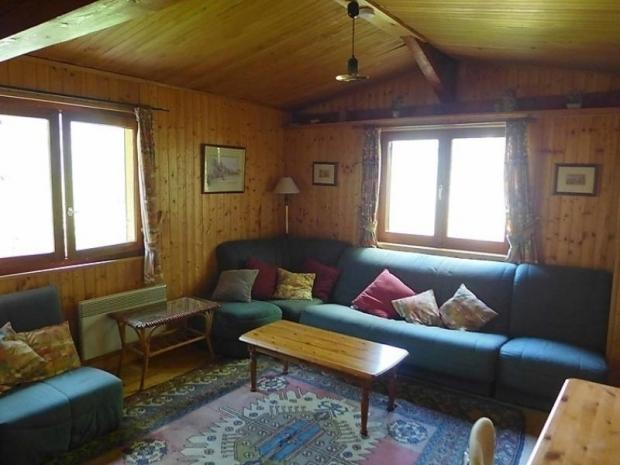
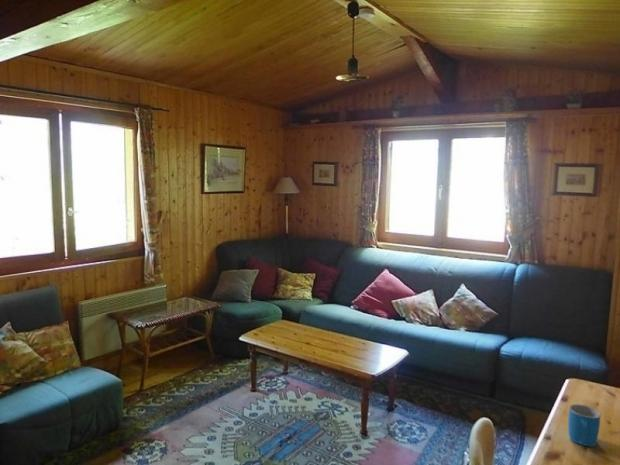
+ mug (583, 427)
